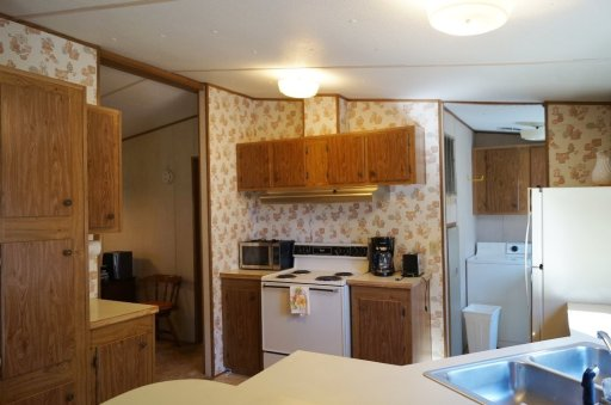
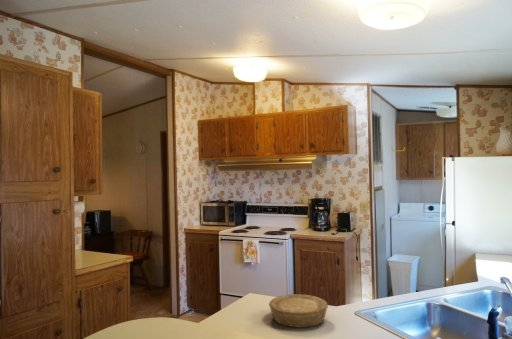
+ bowl (298, 310)
